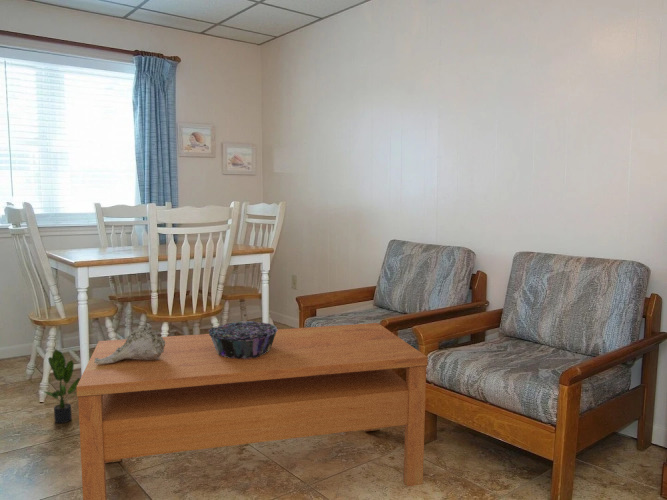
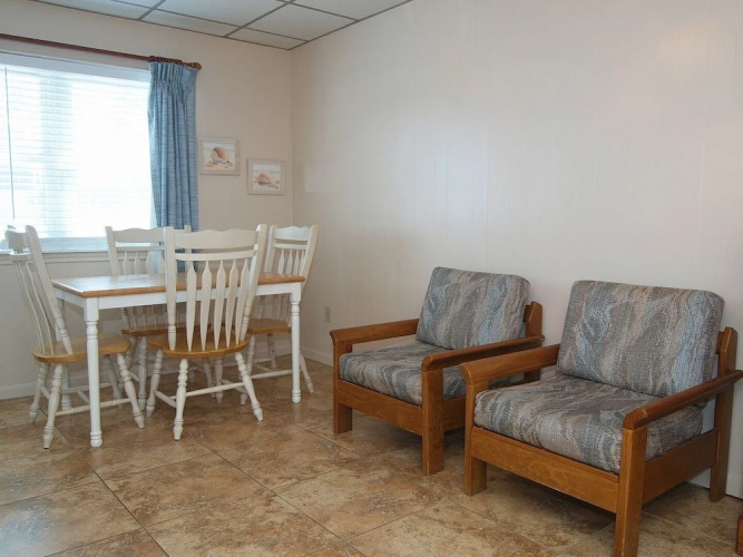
- coffee table (256, 410)
- potted plant (61, 387)
- decorative bowl (243, 339)
- barnacle cluster (131, 340)
